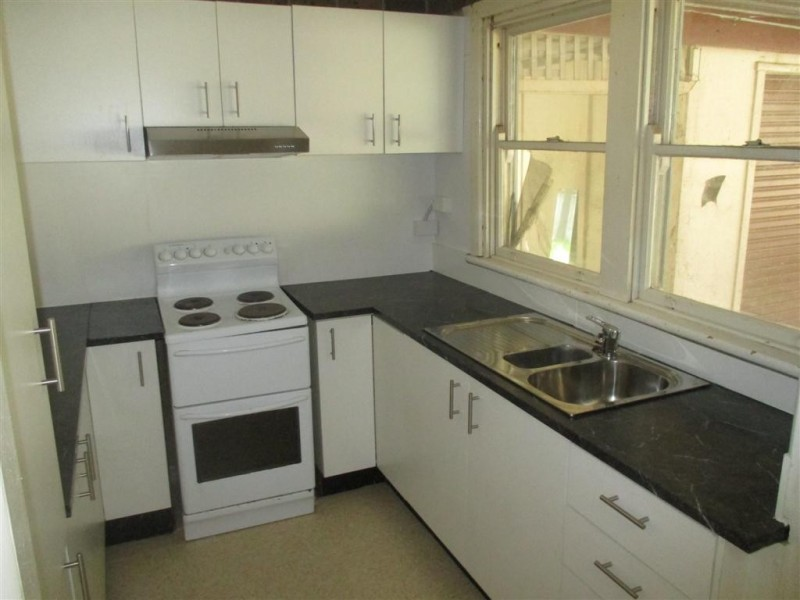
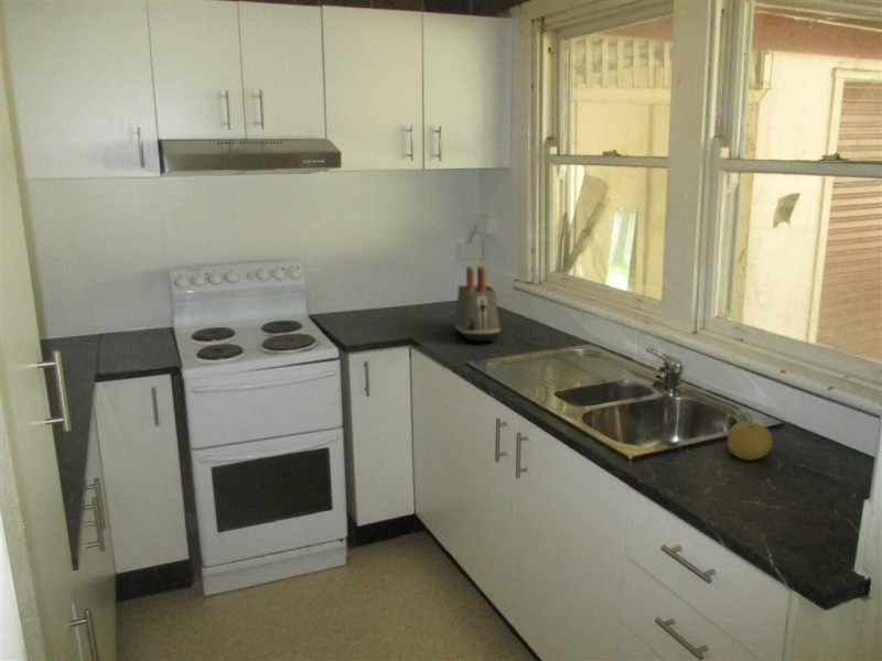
+ fruit (749, 440)
+ toaster (476, 302)
